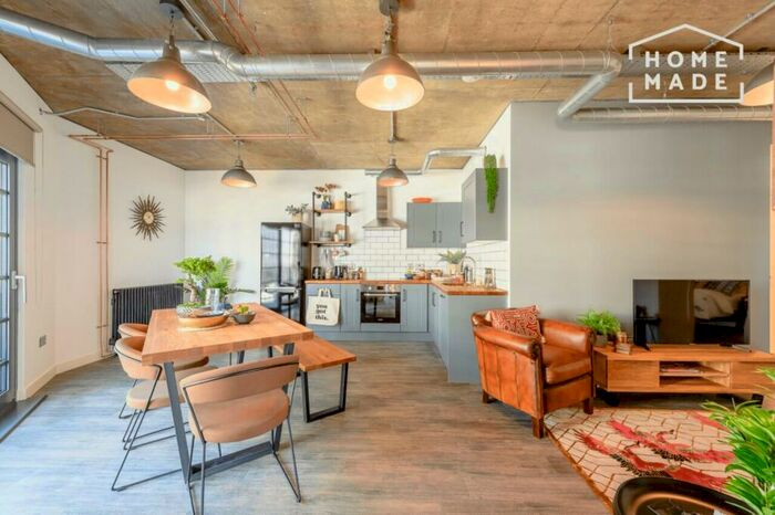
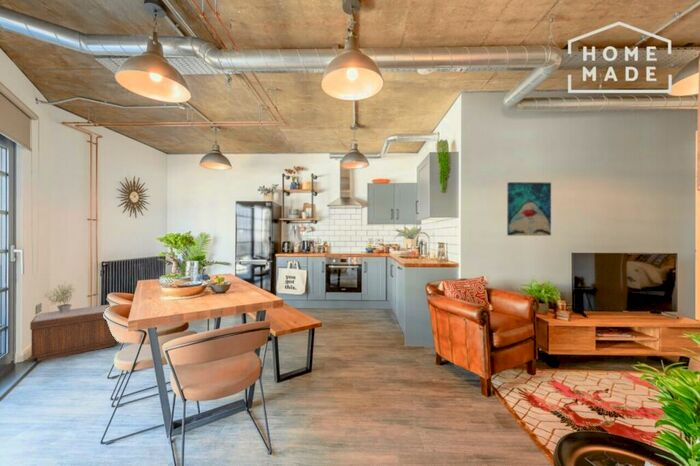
+ wall art (529, 209)
+ bench (79, 329)
+ potted plant (61, 296)
